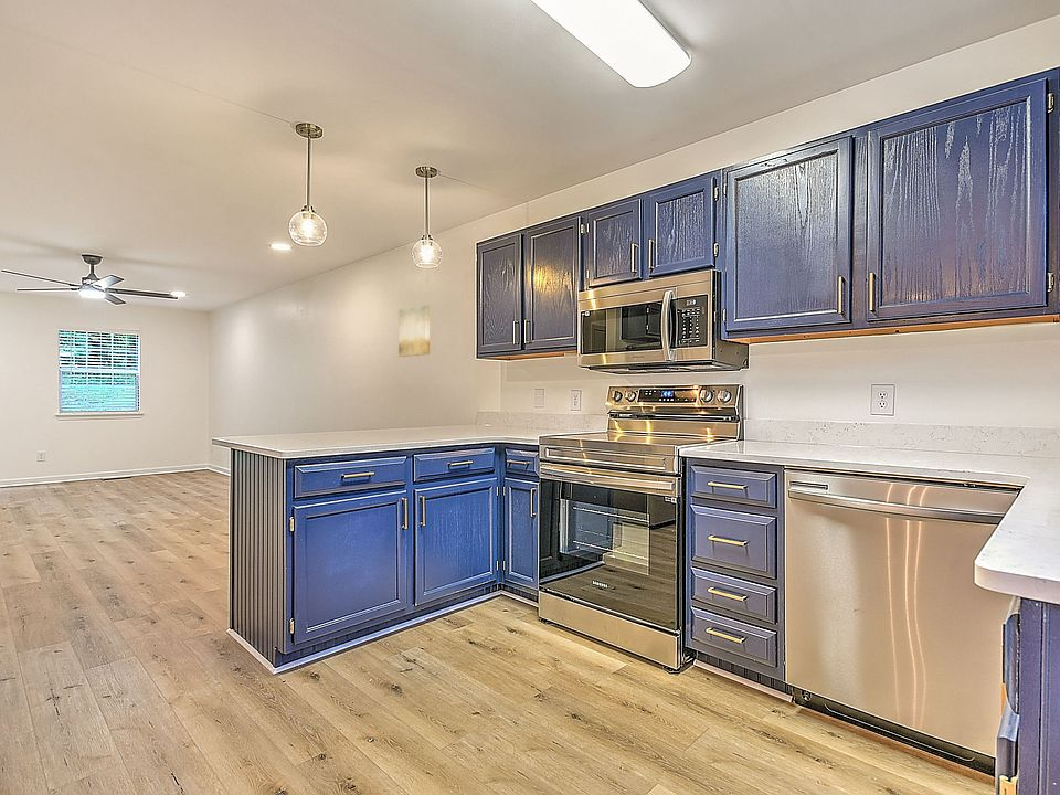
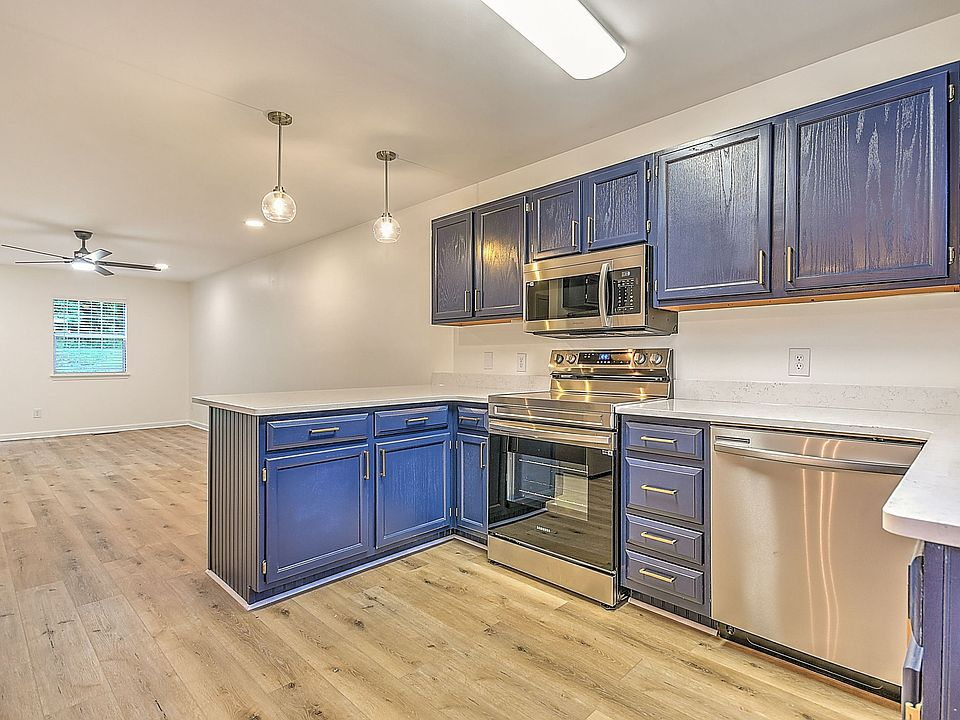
- wall art (413, 331)
